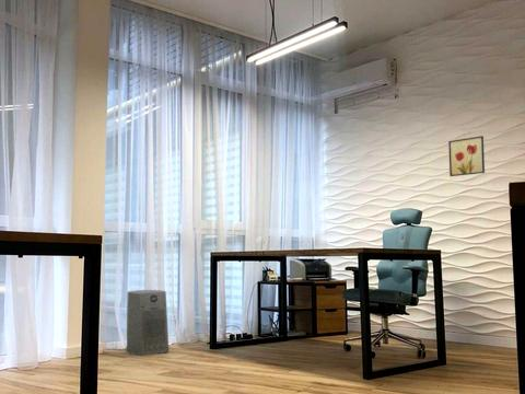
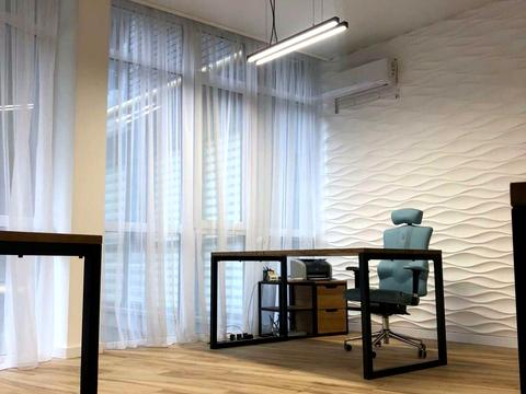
- fan (144, 321)
- wall art (466, 157)
